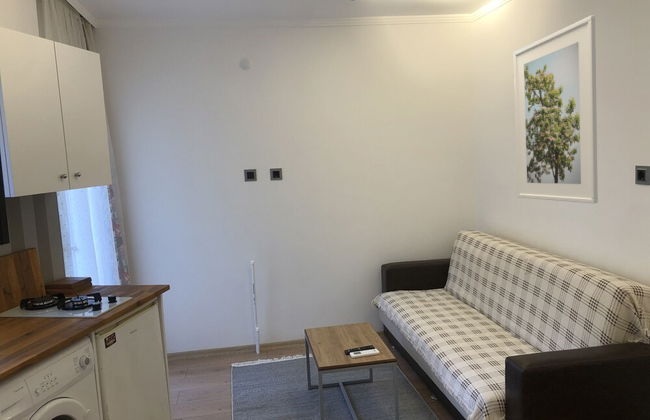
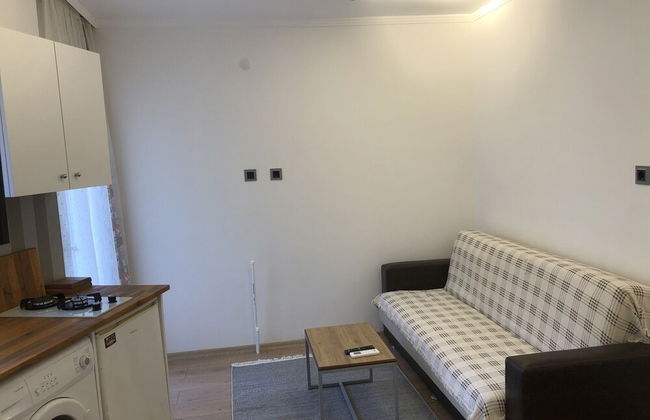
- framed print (550, 119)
